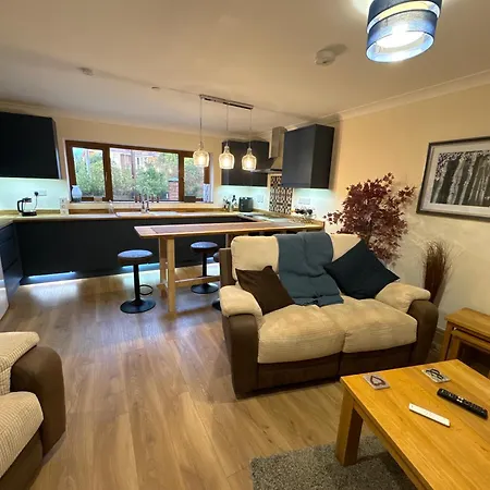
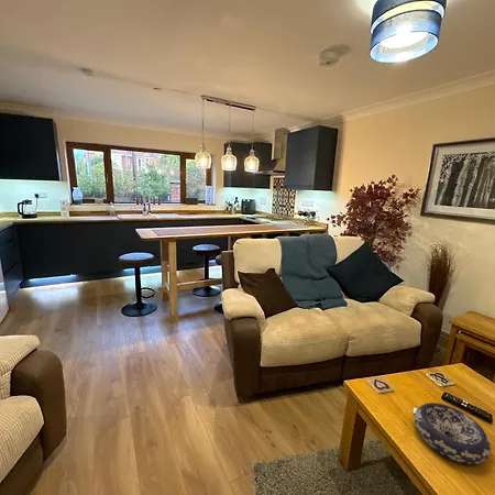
+ decorative bowl (450, 430)
